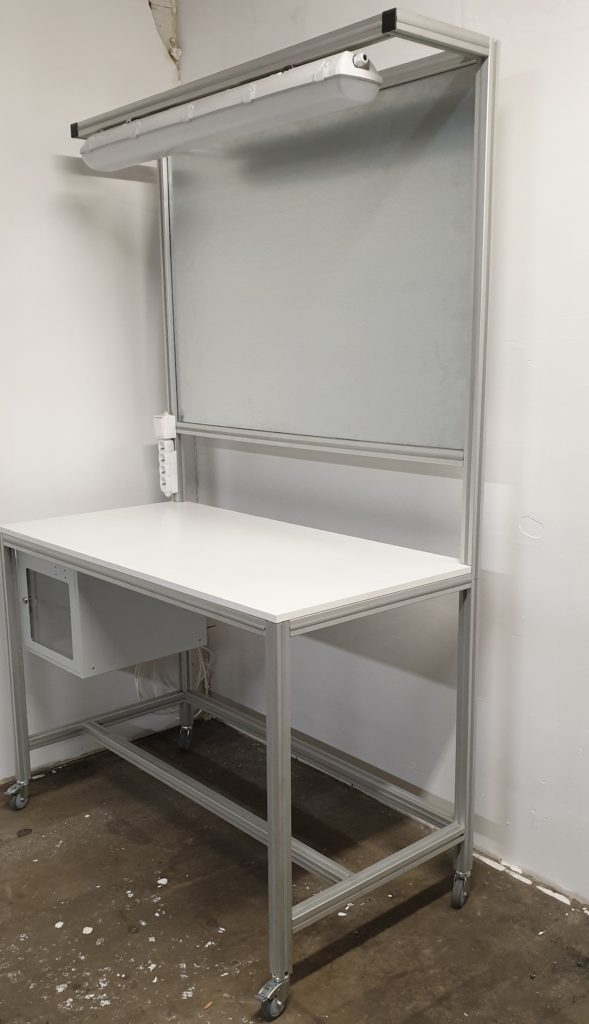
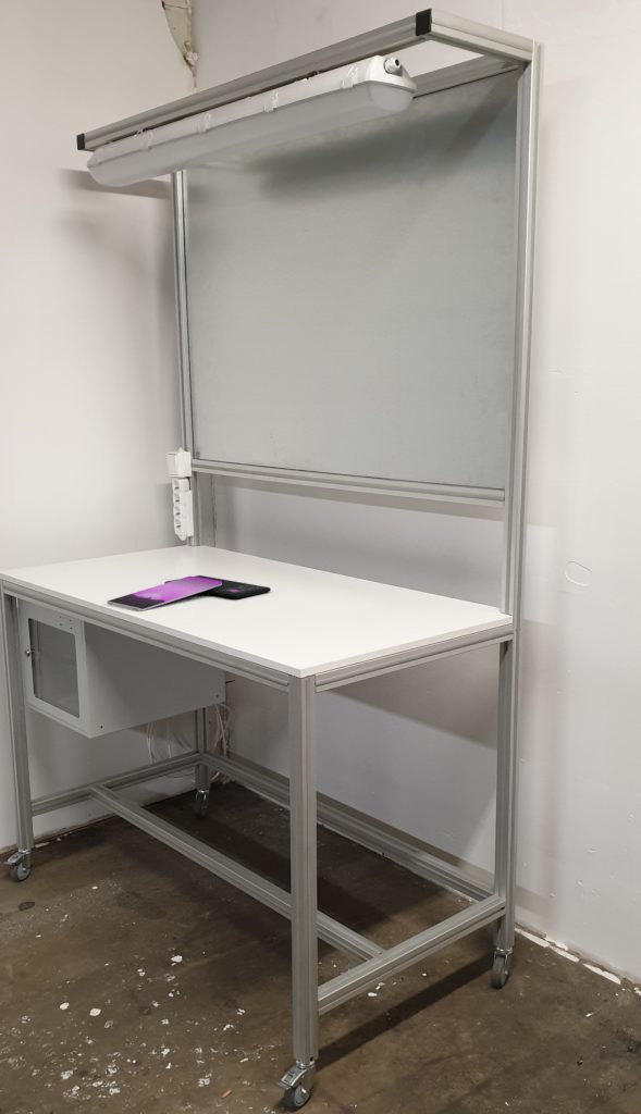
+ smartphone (183, 590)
